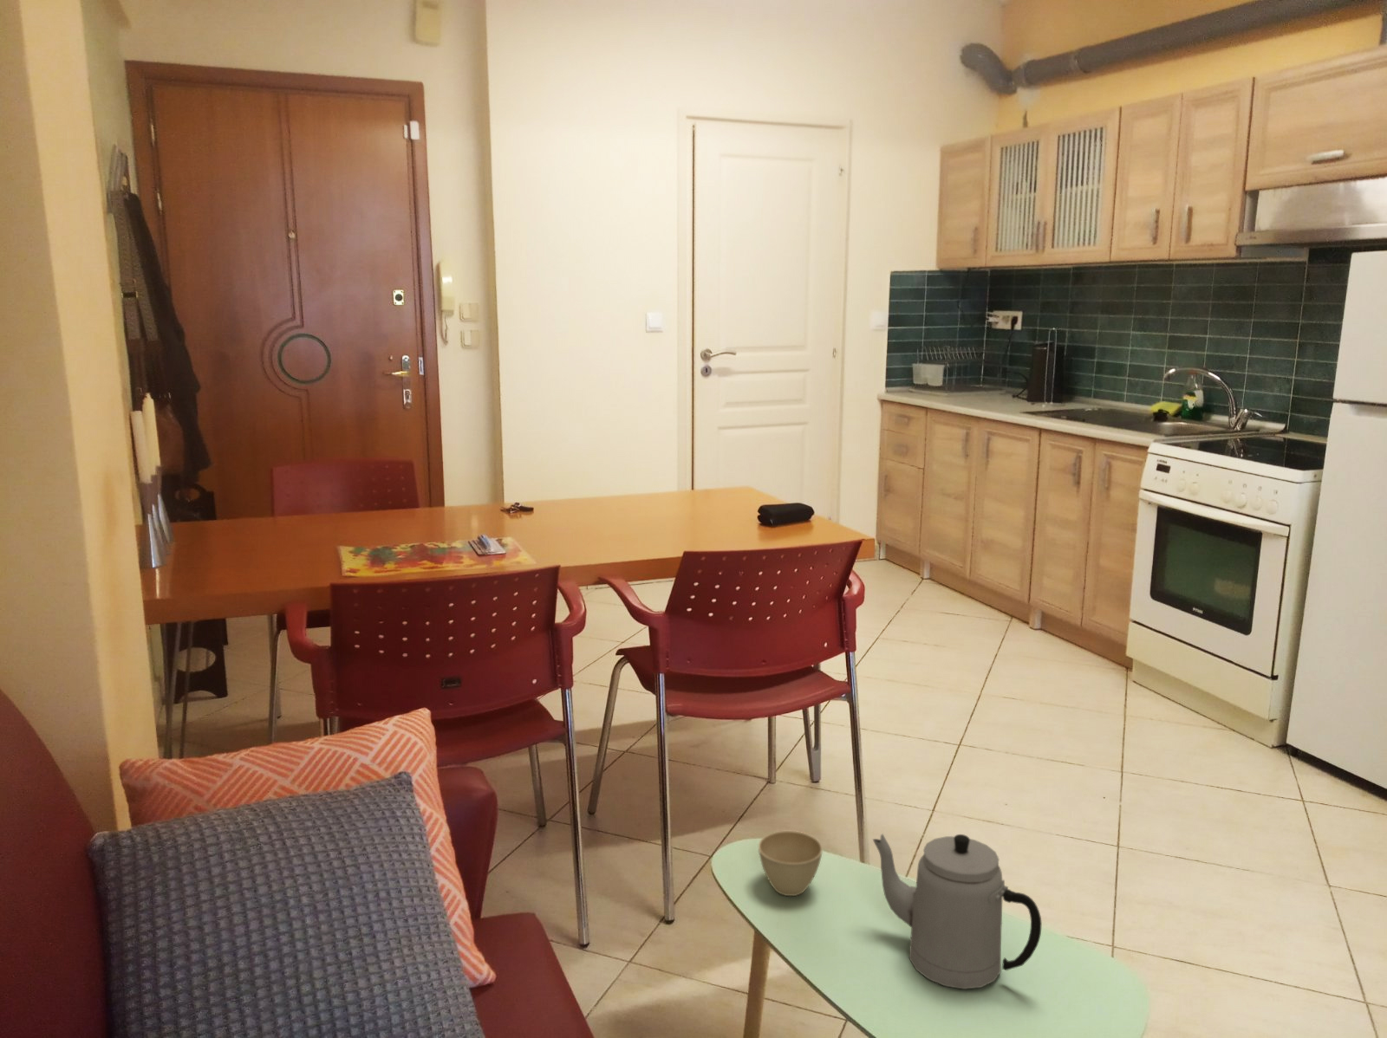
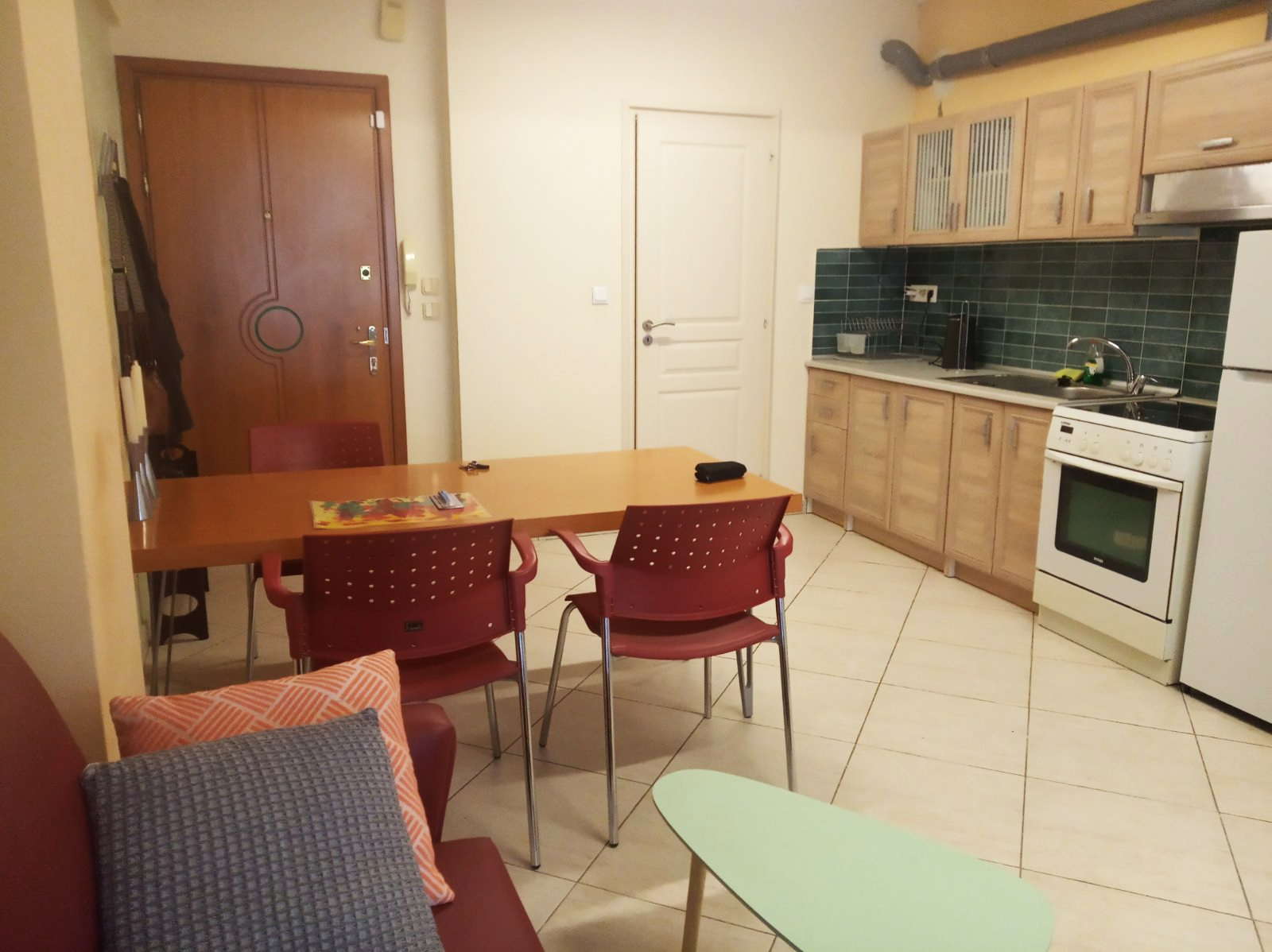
- teapot (951, 896)
- flower pot (789, 867)
